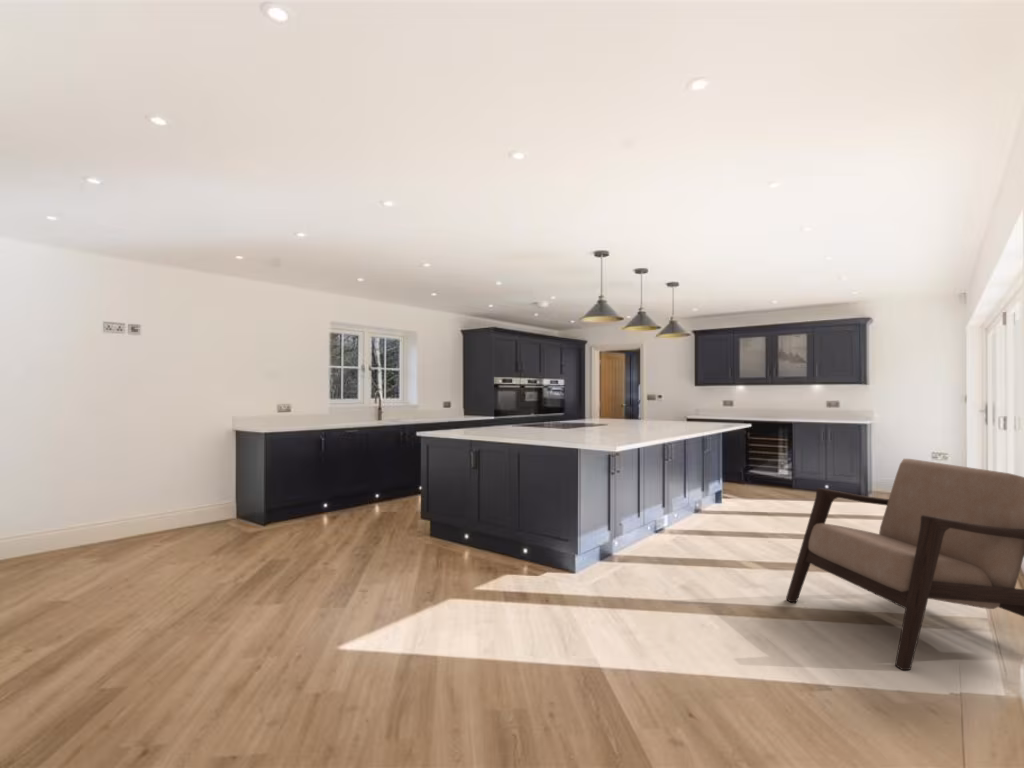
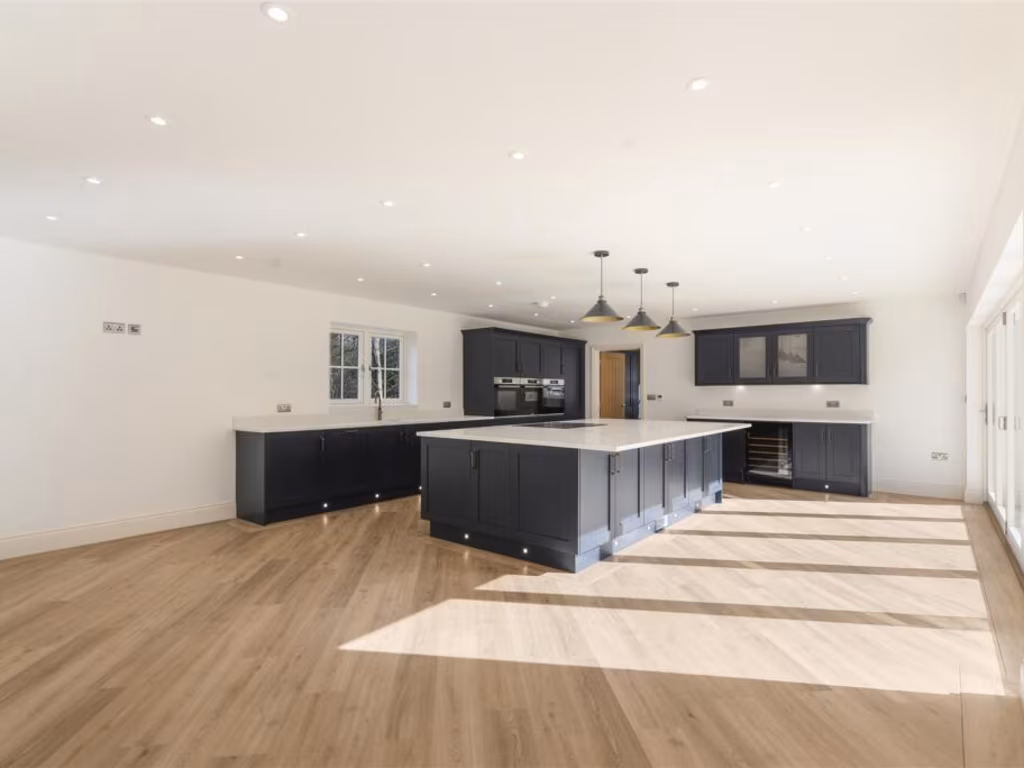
- armchair (907, 545)
